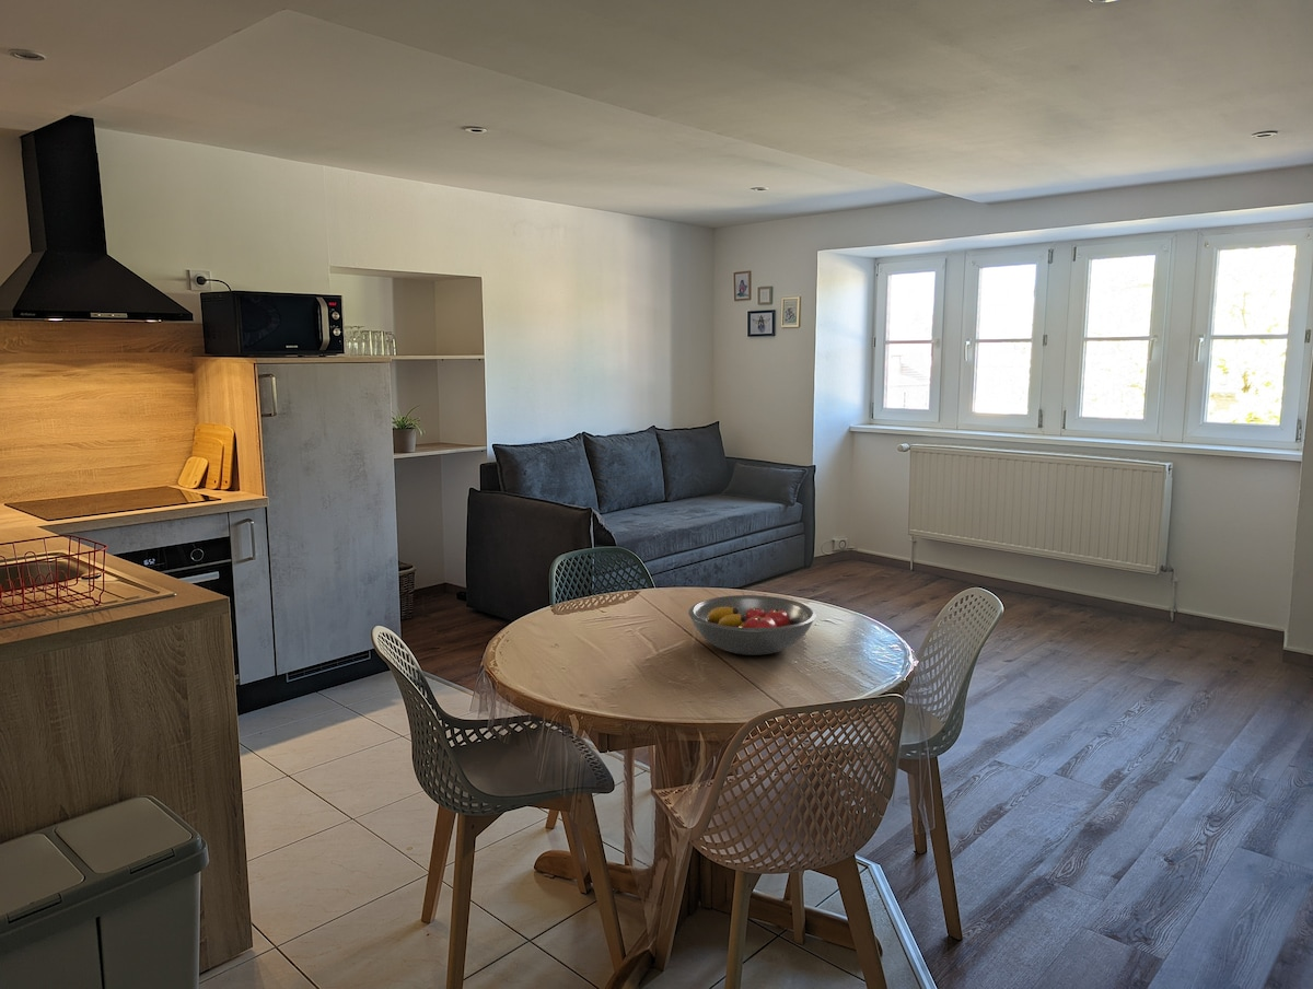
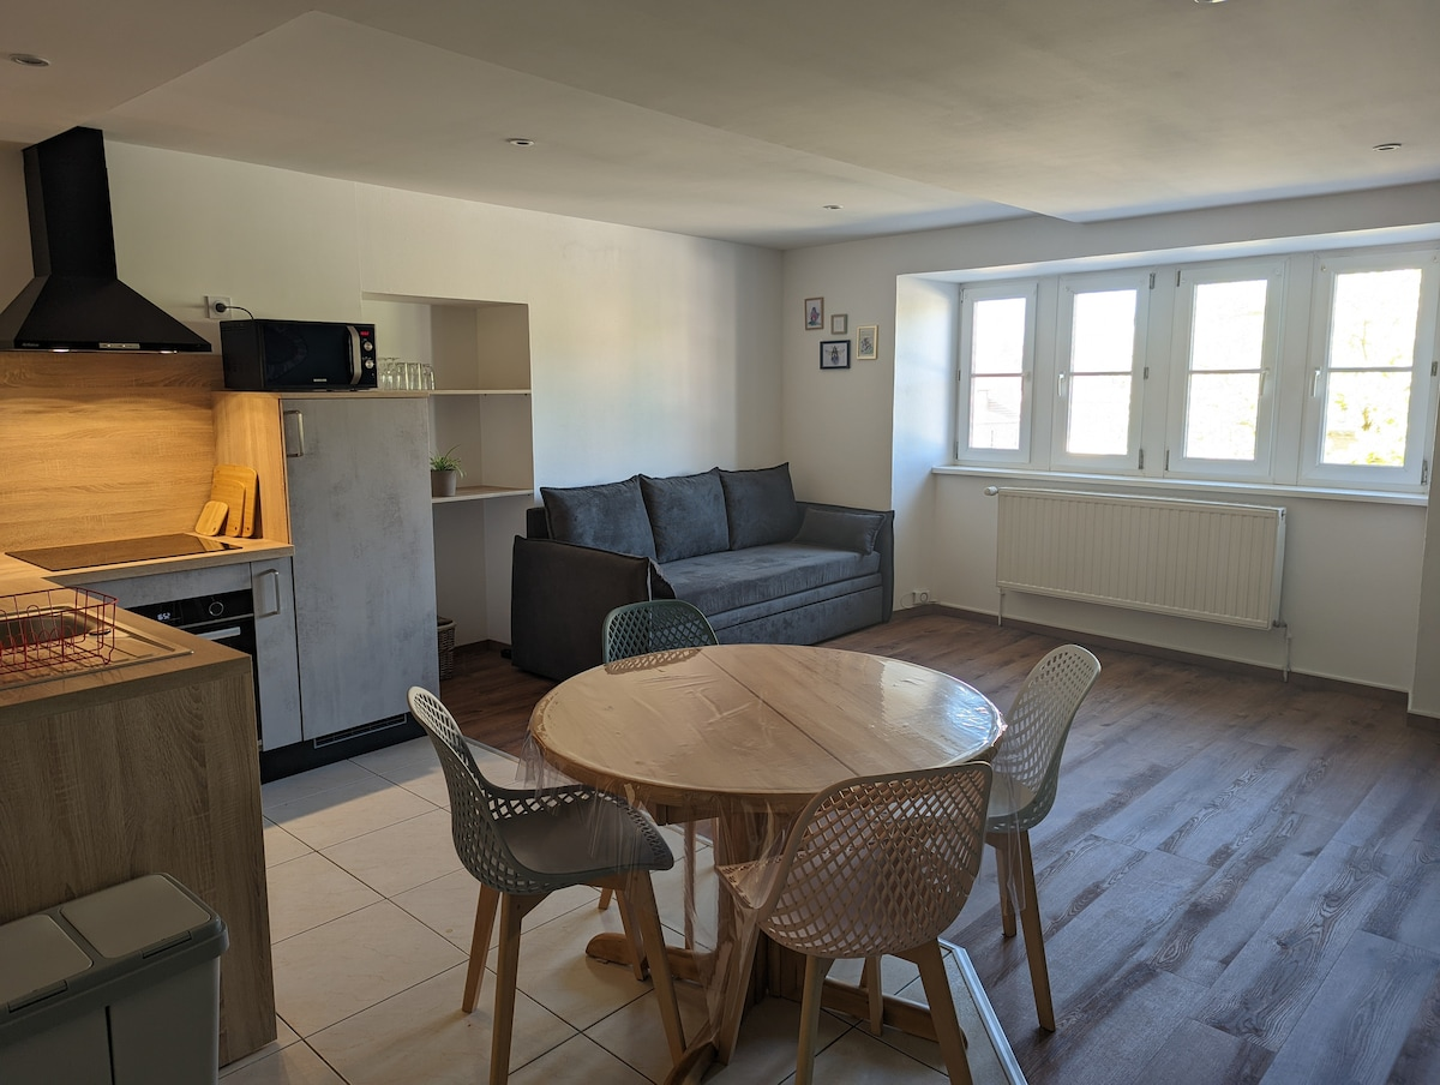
- fruit bowl (751, 624)
